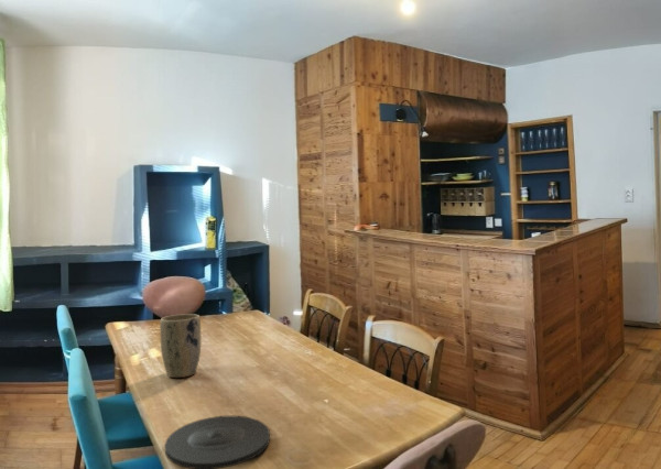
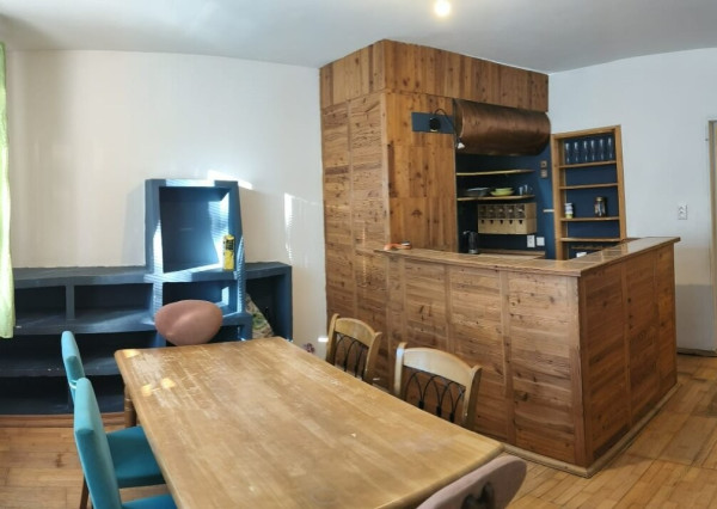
- plant pot (181, 345)
- plate (218, 435)
